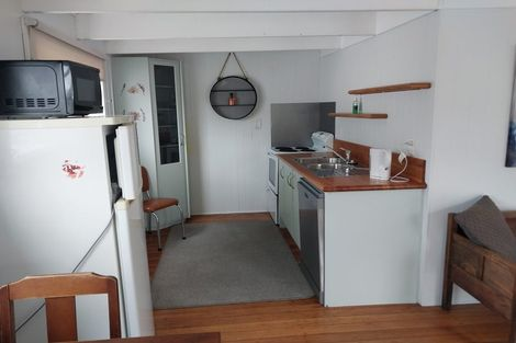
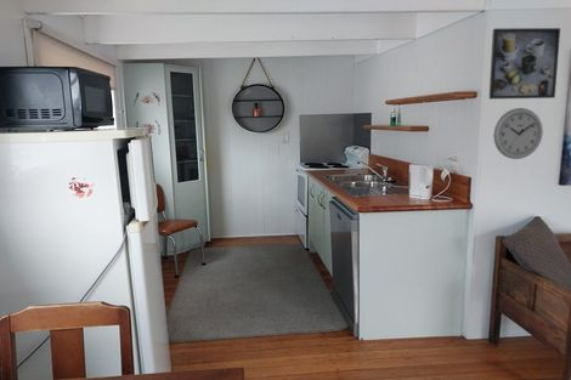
+ wall clock (519, 134)
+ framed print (524, 63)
